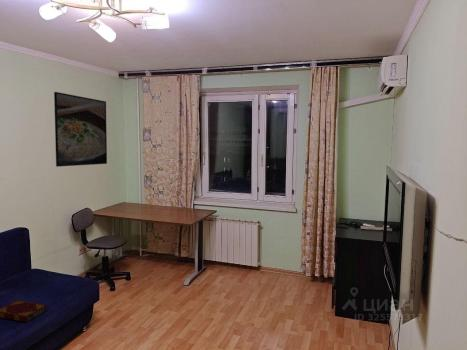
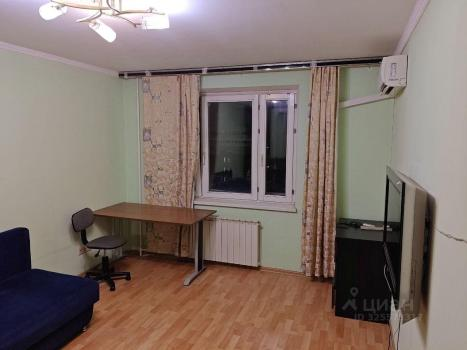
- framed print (83, 131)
- hardback book (21, 310)
